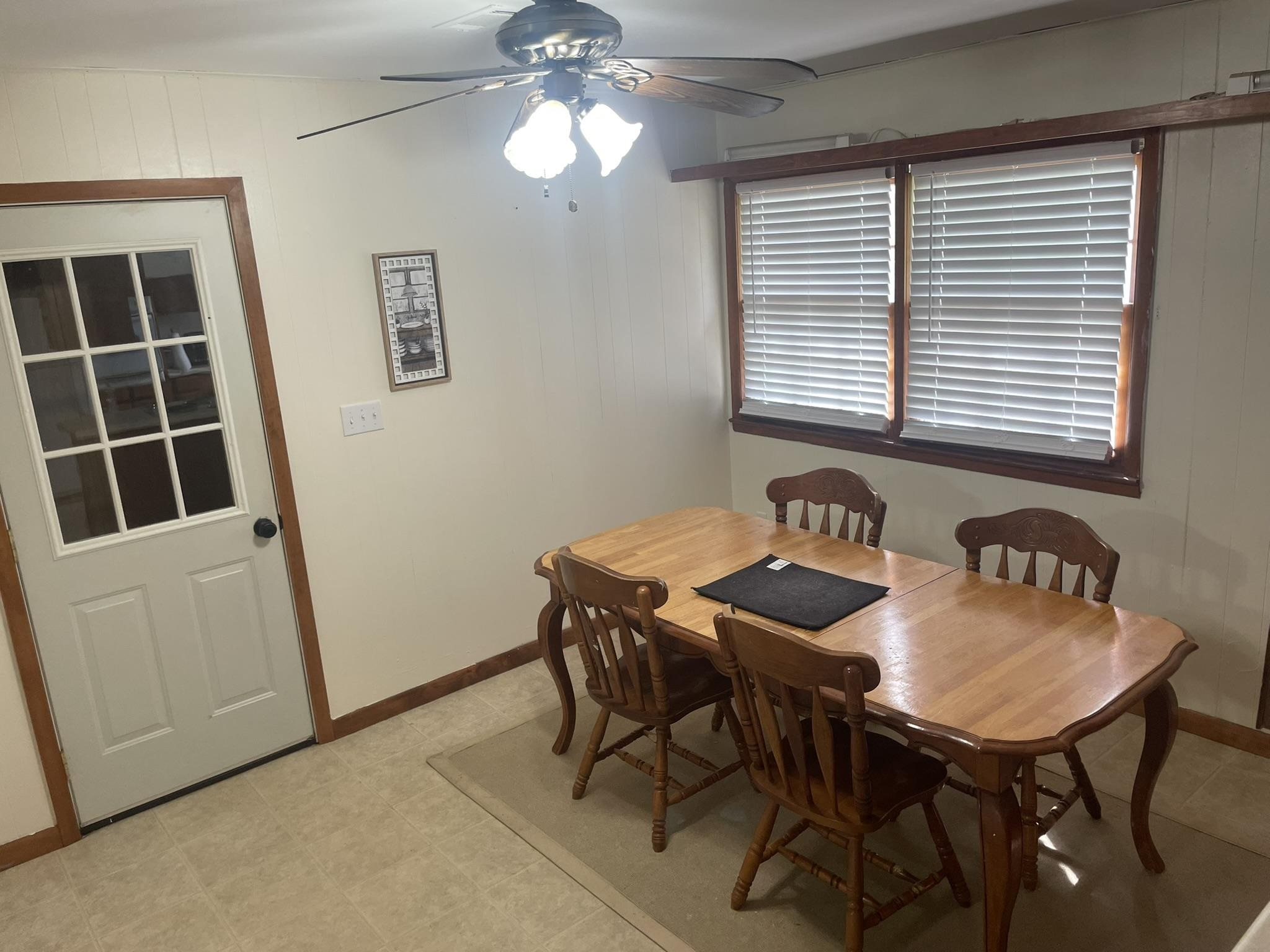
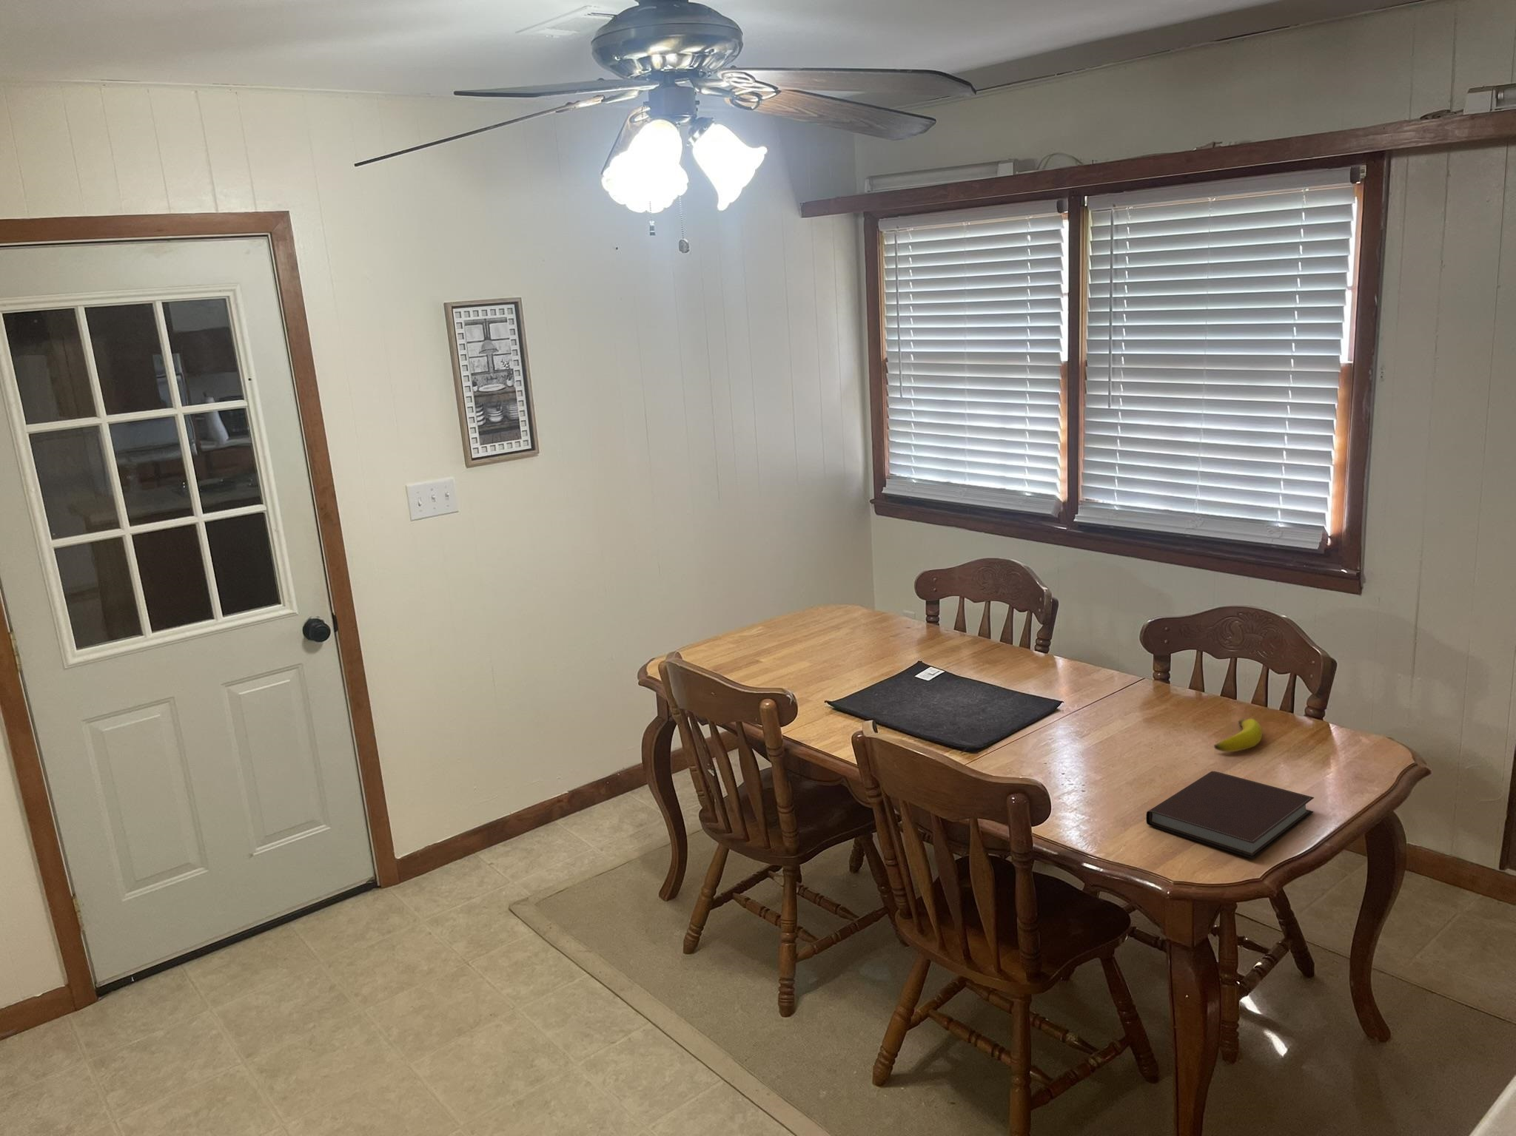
+ banana (1241, 731)
+ notebook (1230, 810)
